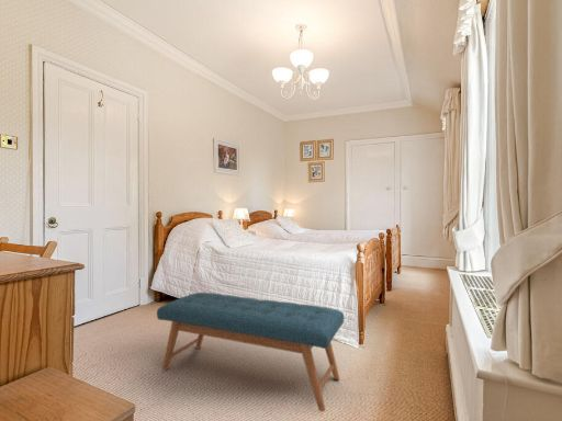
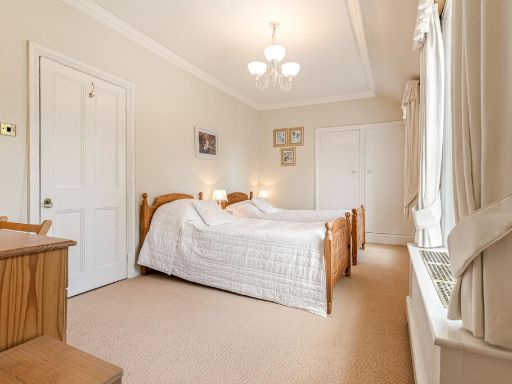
- bench (248, 339)
